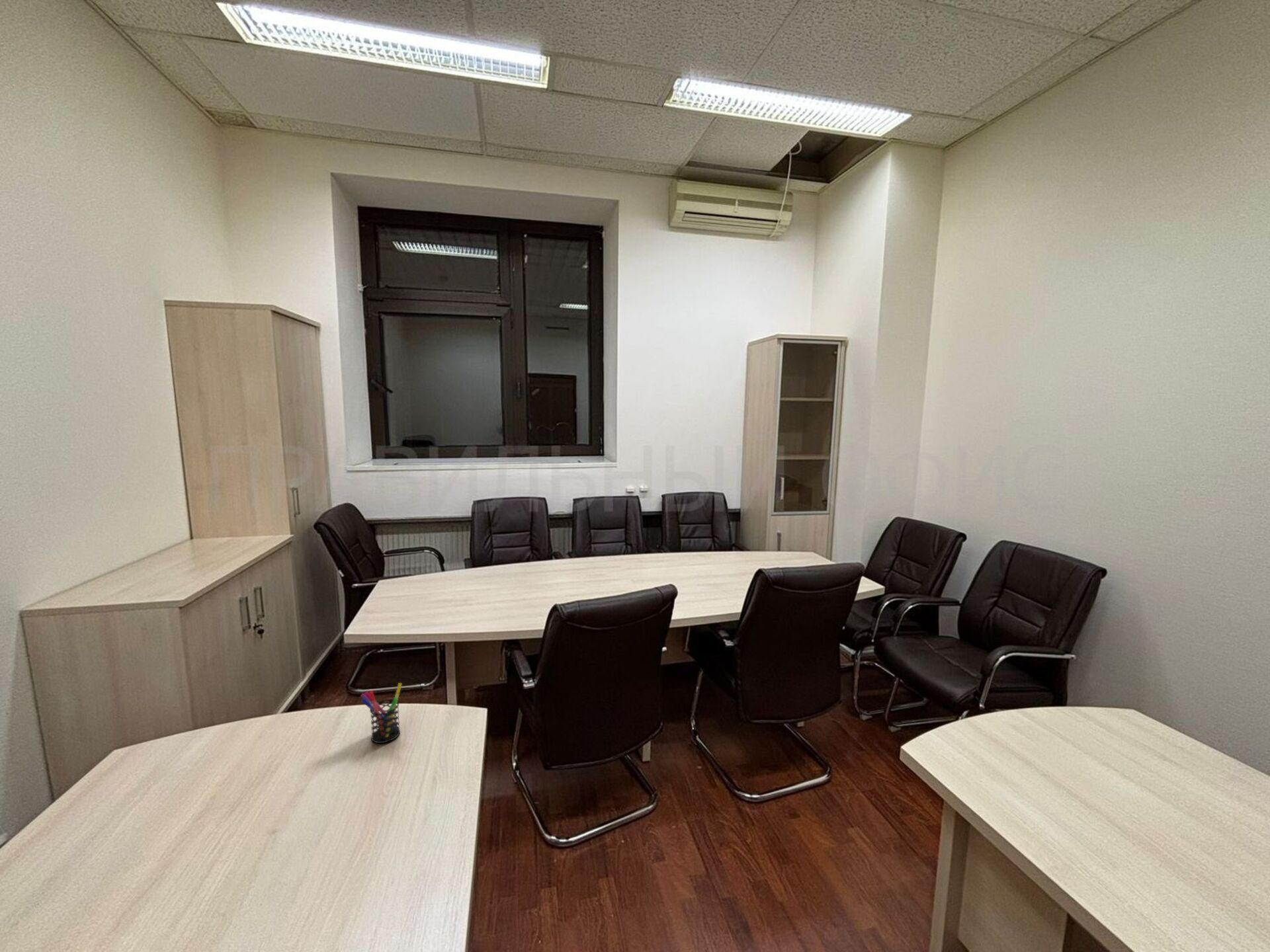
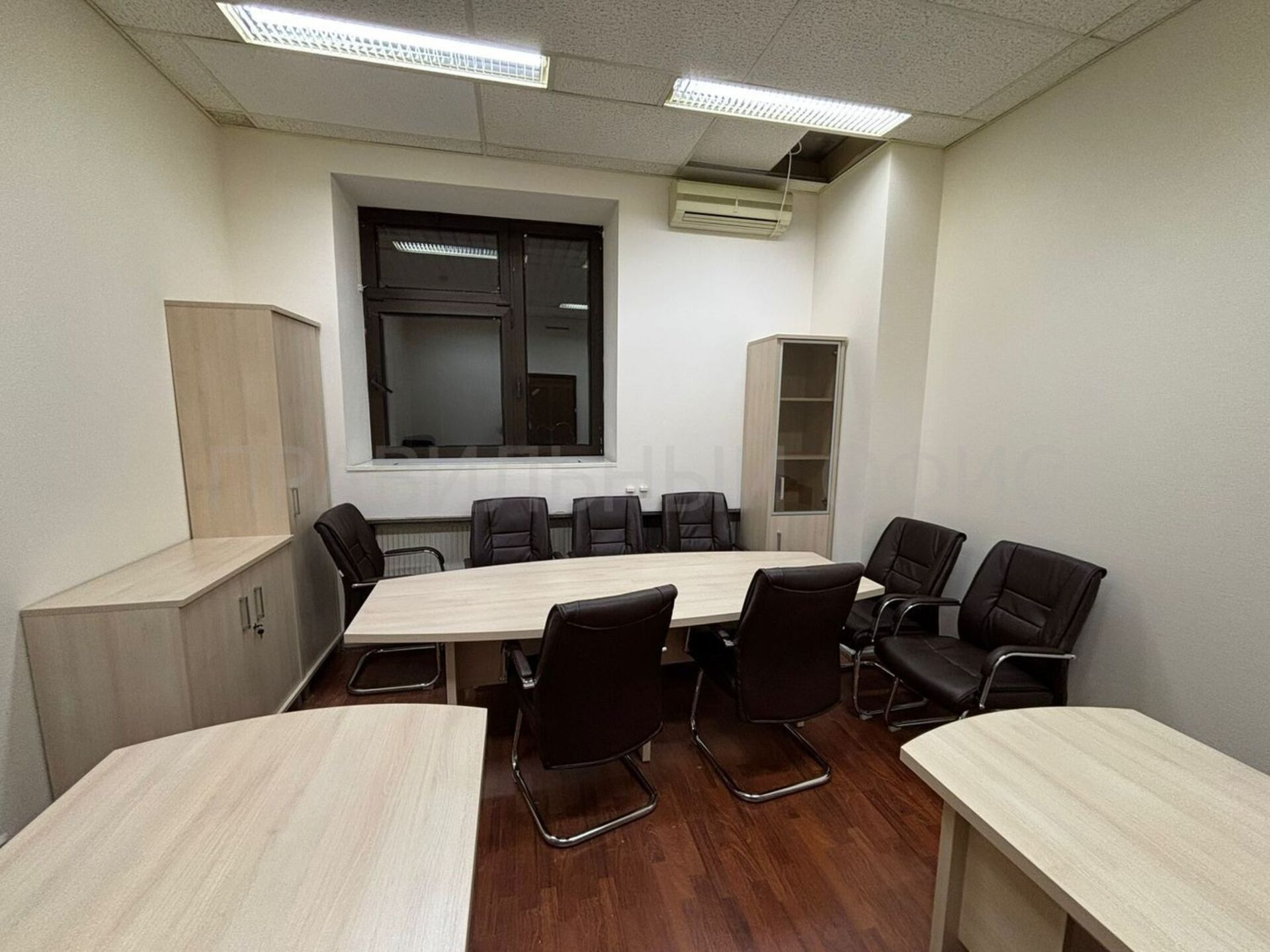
- pen holder (385, 711)
